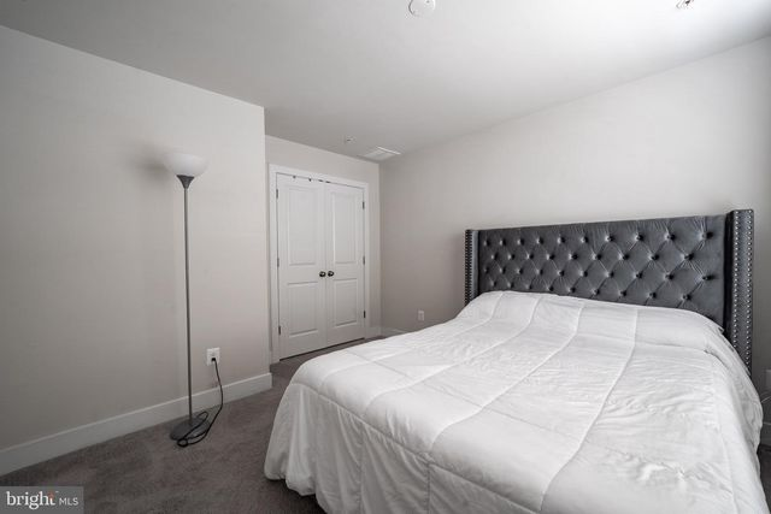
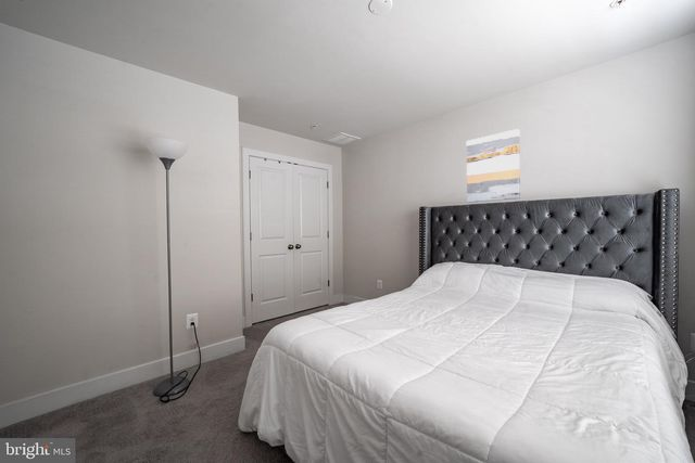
+ wall art (491, 168)
